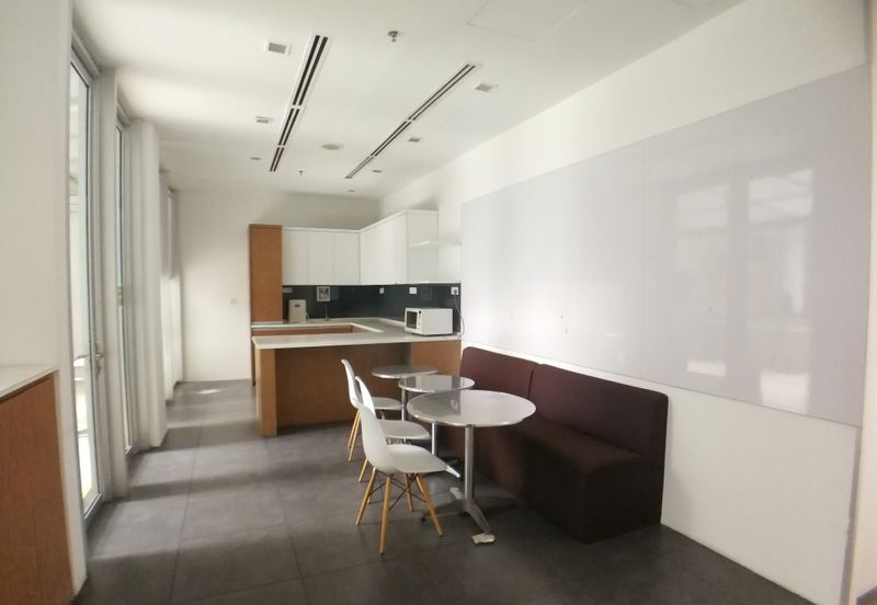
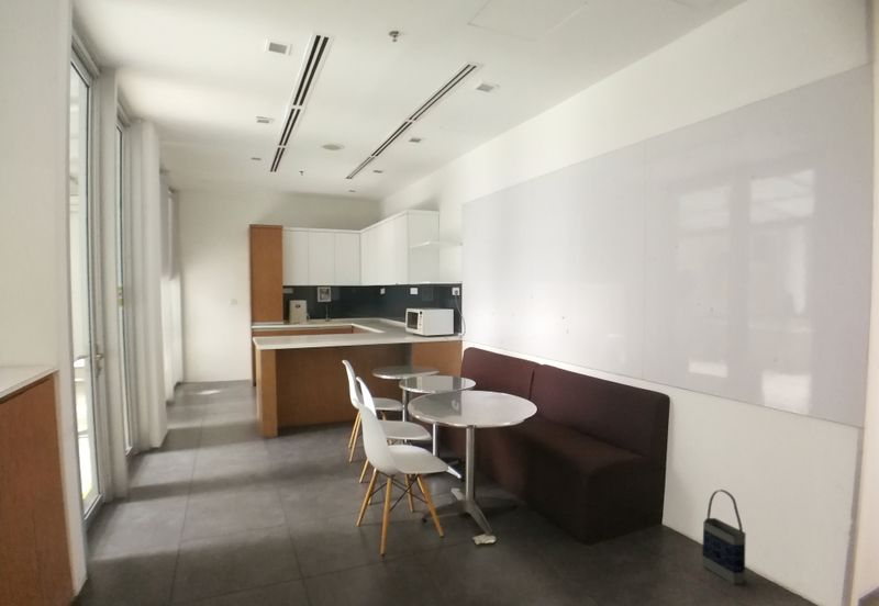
+ bag (724, 531)
